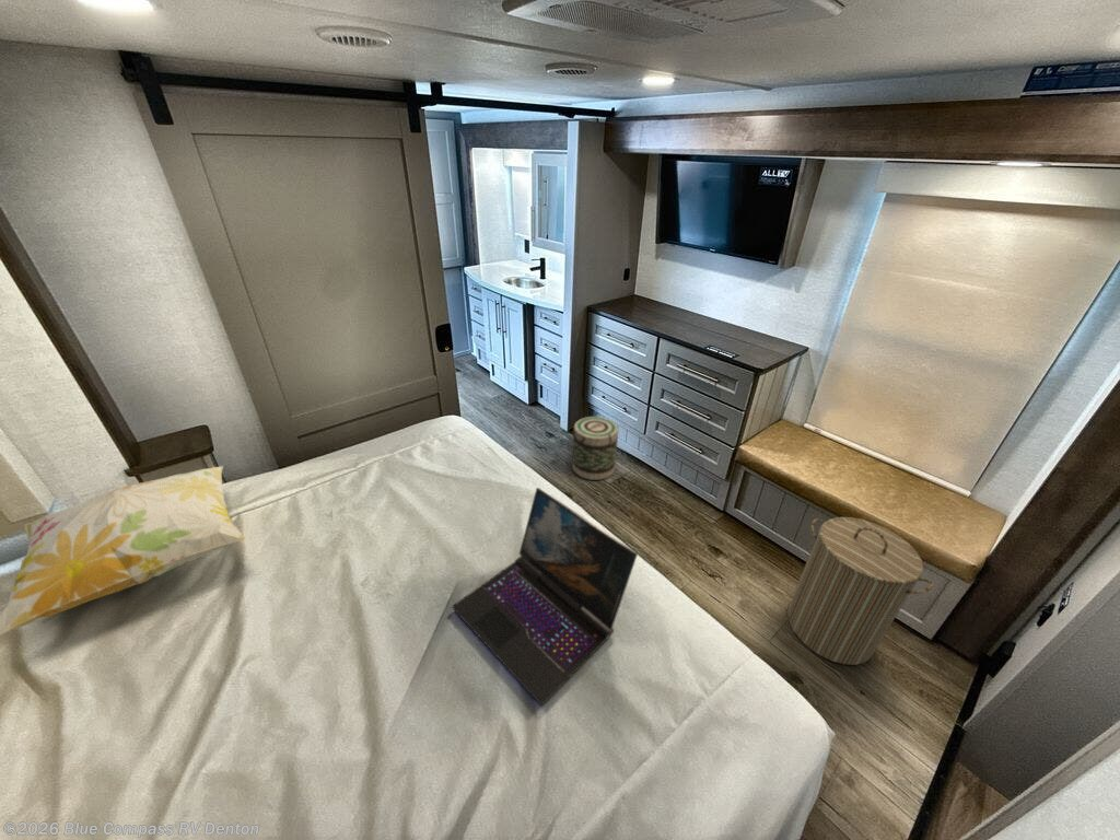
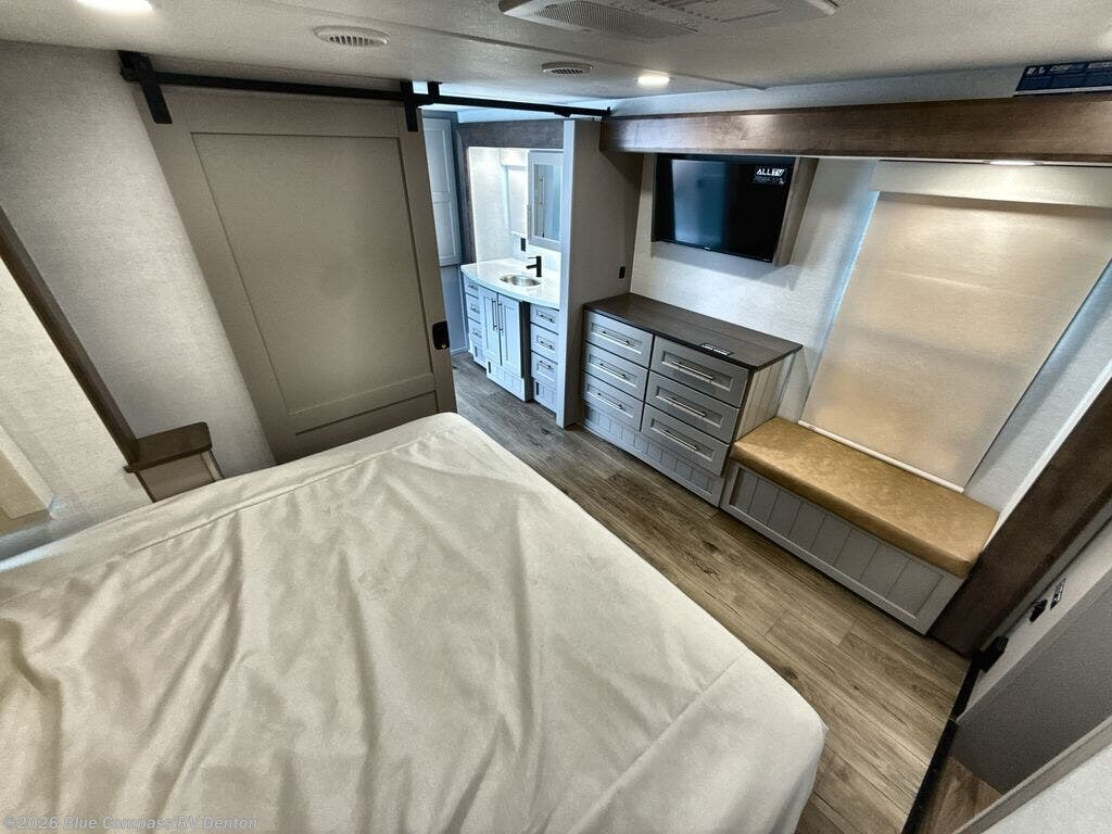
- laptop (539, 583)
- decorative pillow (132, 532)
- basket (595, 446)
- laundry hamper (851, 583)
